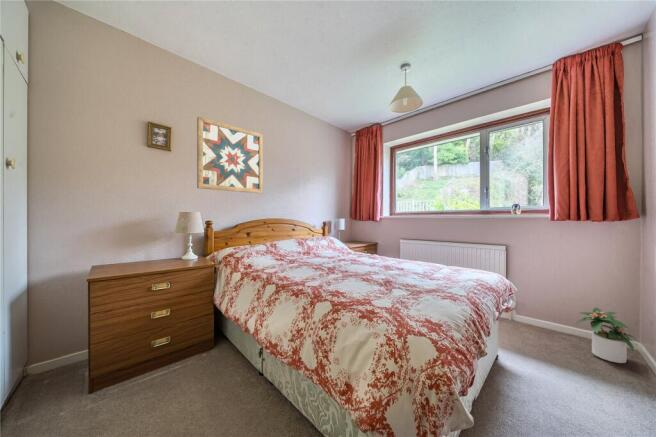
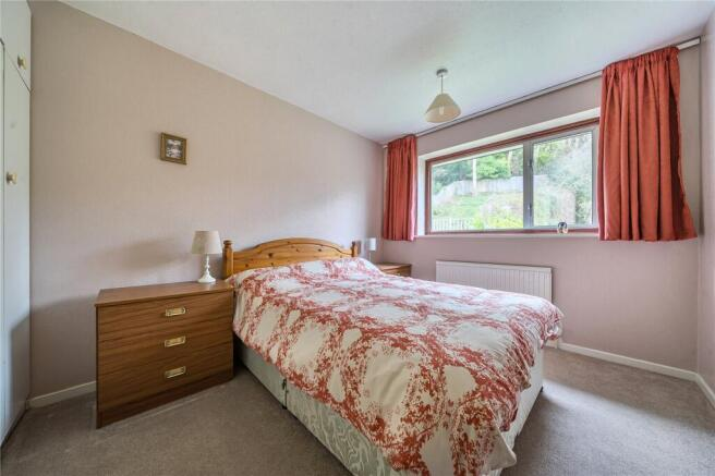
- wall art (232, 158)
- potted plant (604, 334)
